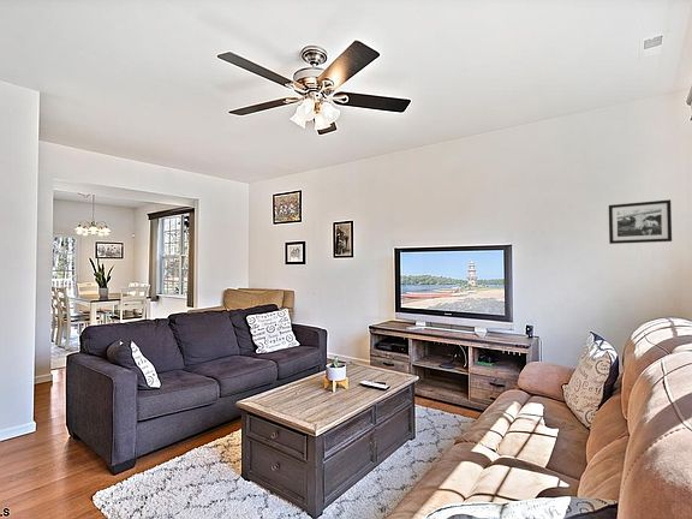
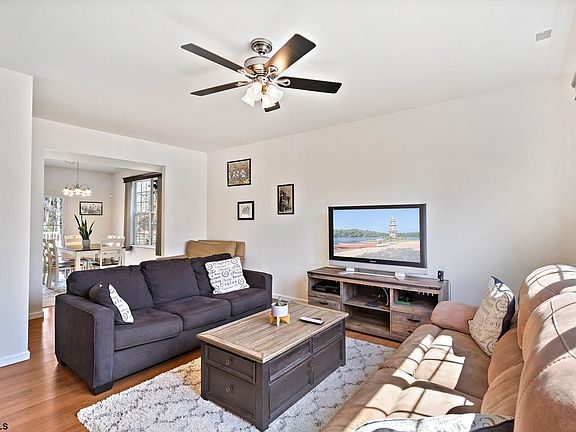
- picture frame (638, 222)
